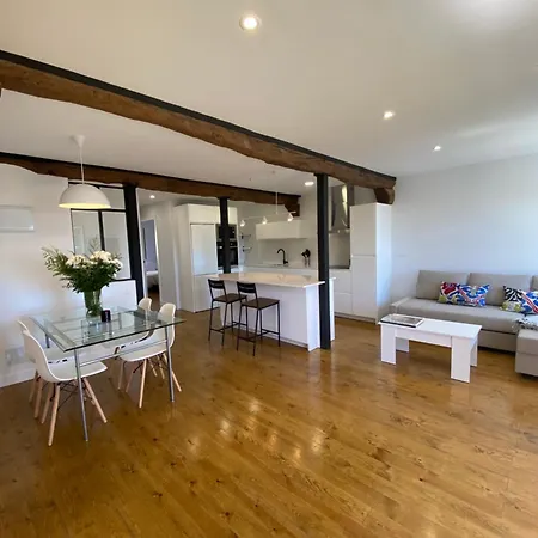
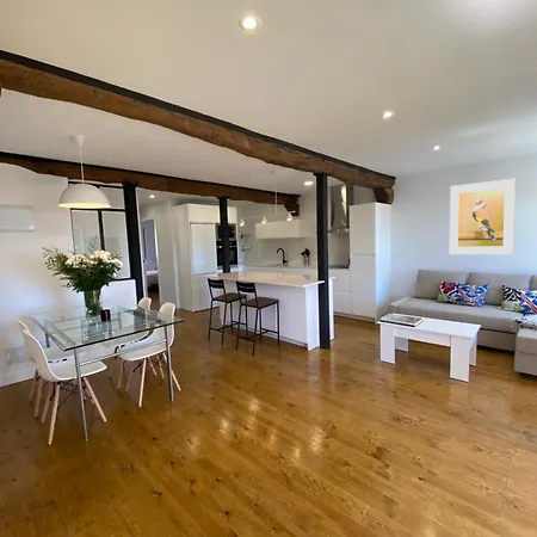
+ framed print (480, 218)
